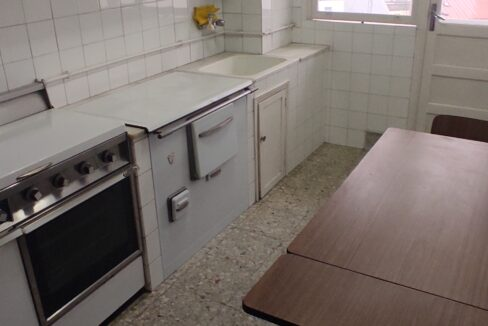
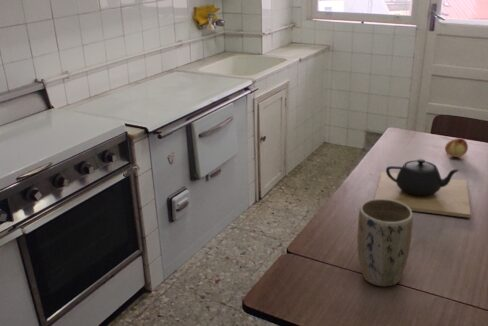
+ plant pot (383, 243)
+ teapot (423, 177)
+ fruit (456, 147)
